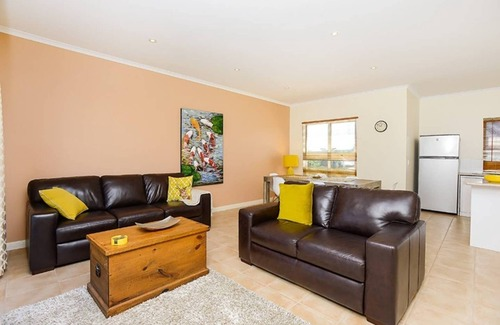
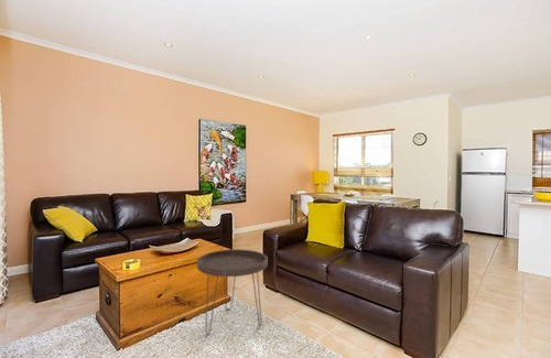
+ side table (233, 290)
